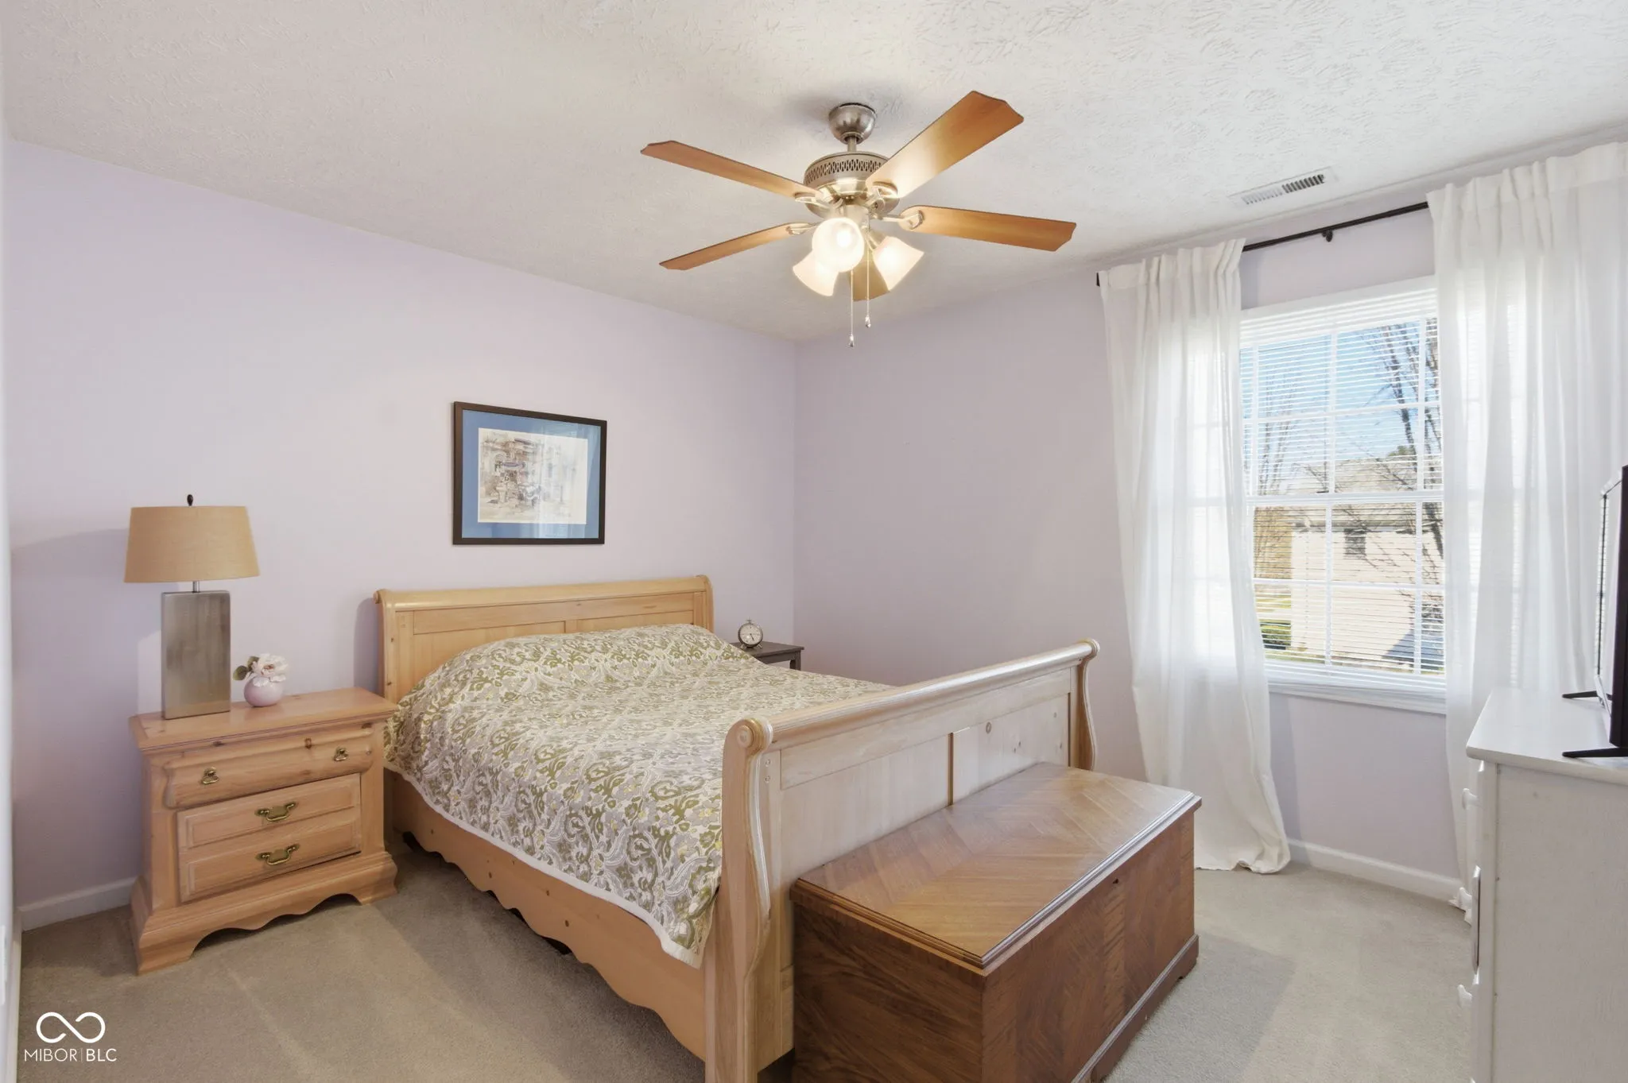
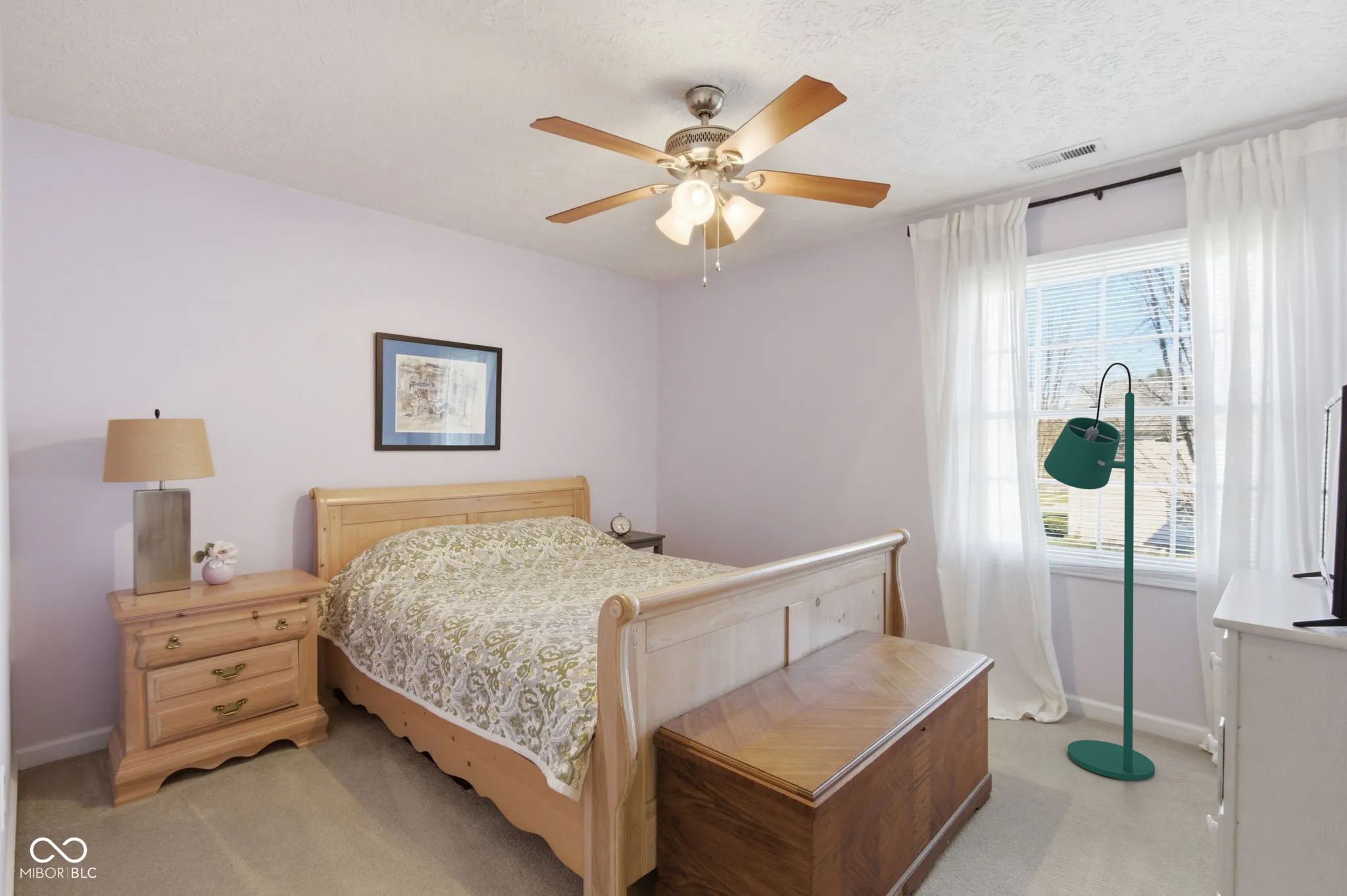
+ floor lamp (1124, 558)
